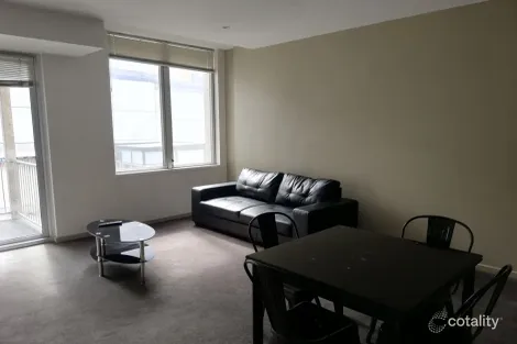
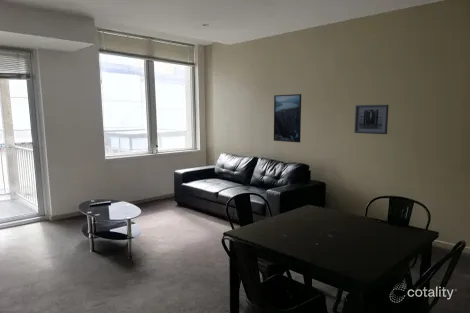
+ wall art (370, 119)
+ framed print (286, 118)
